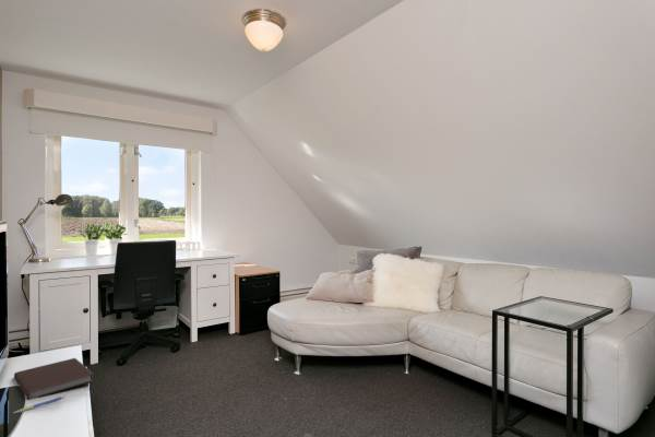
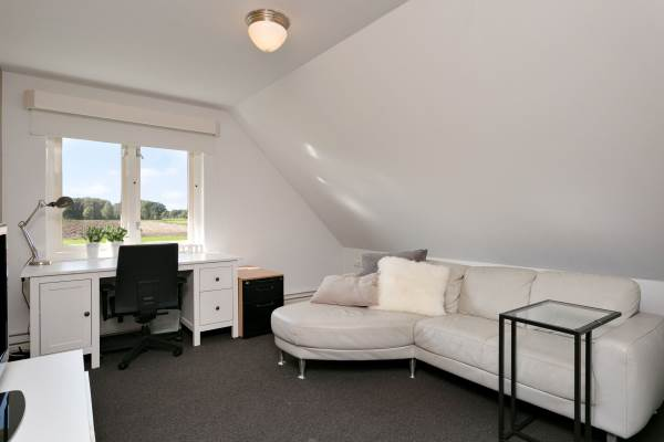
- pen (39, 404)
- notebook (53, 377)
